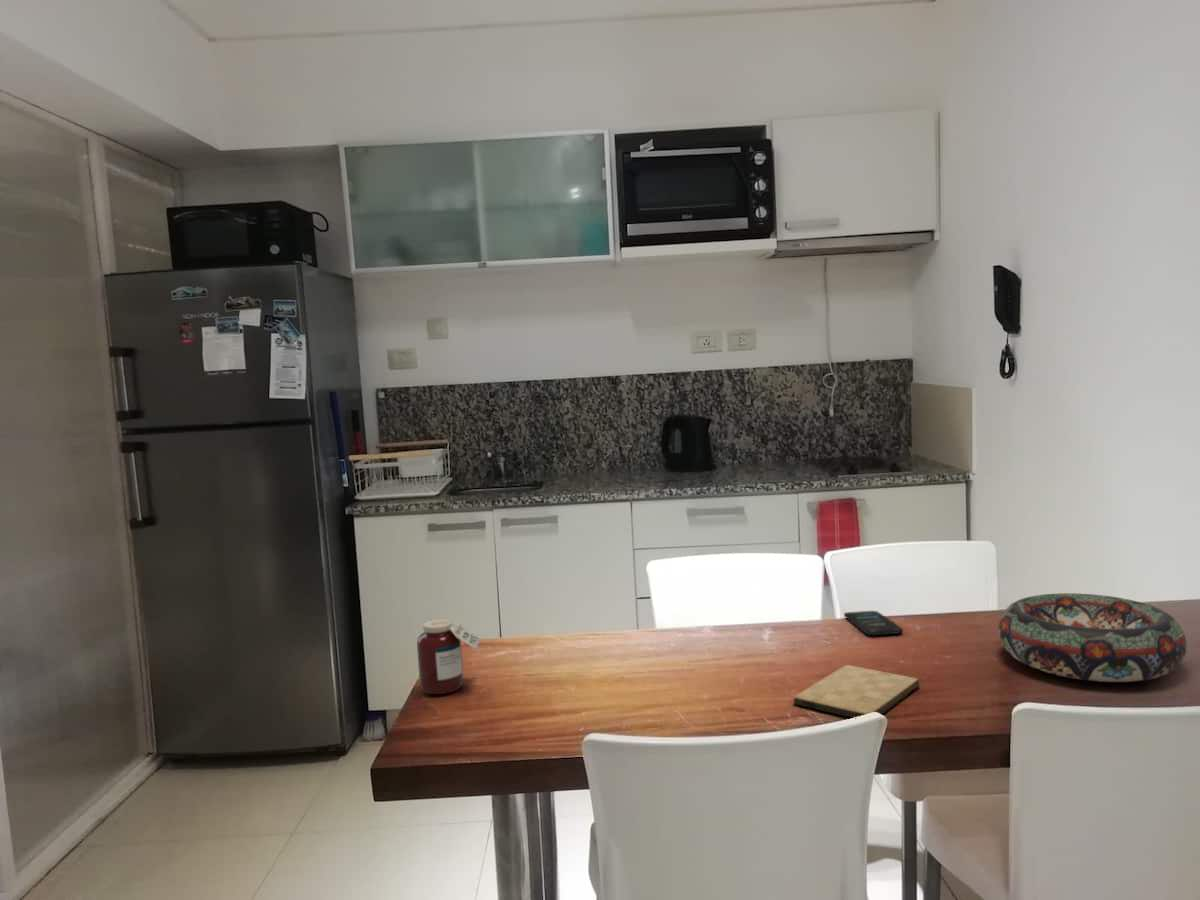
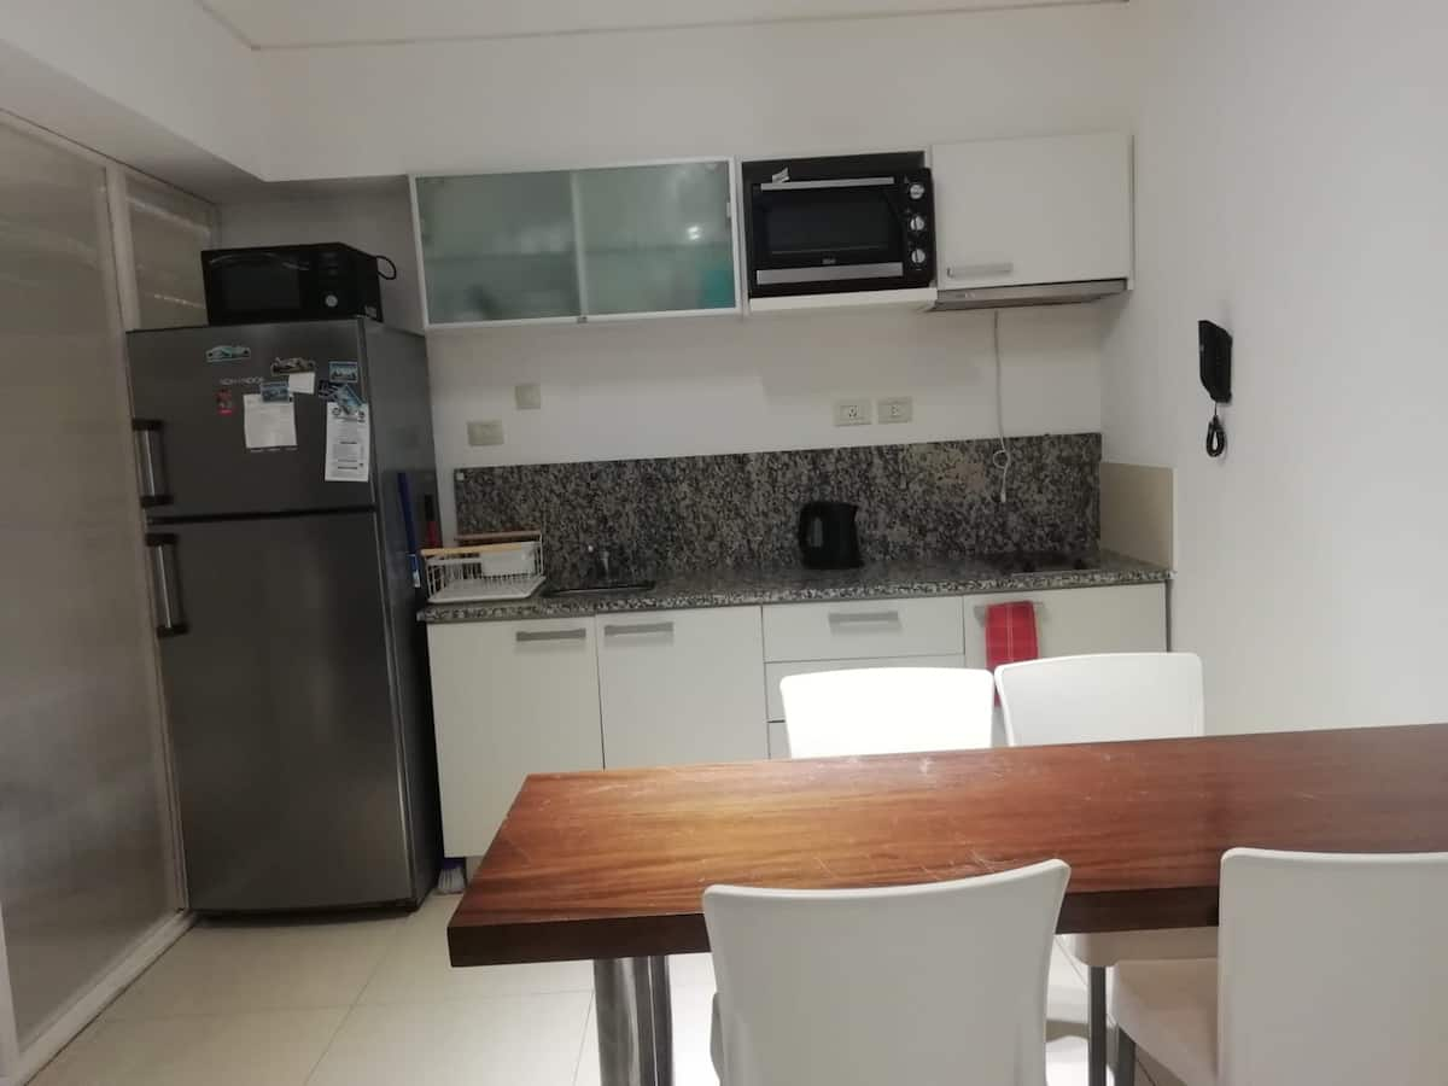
- cutting board (857, 690)
- smartphone (872, 622)
- decorative bowl (1088, 635)
- jar (449, 654)
